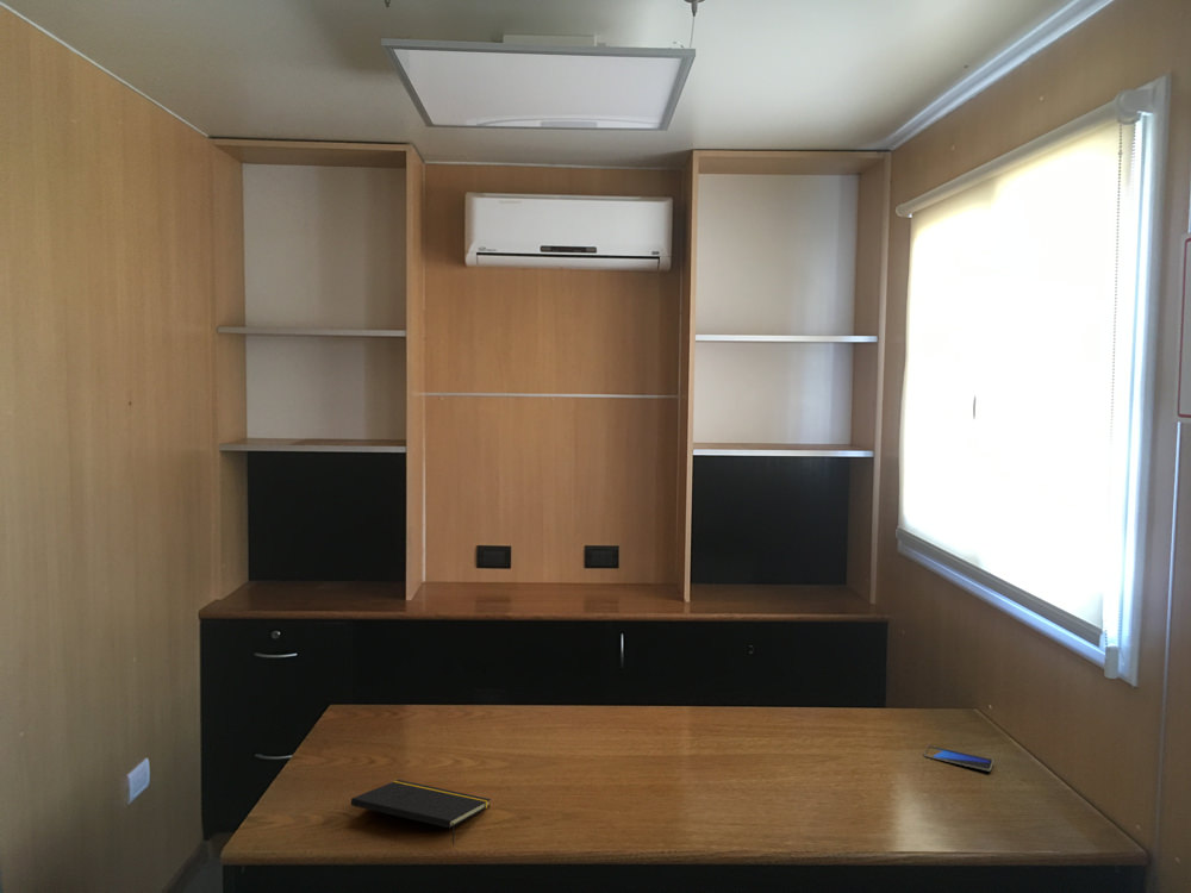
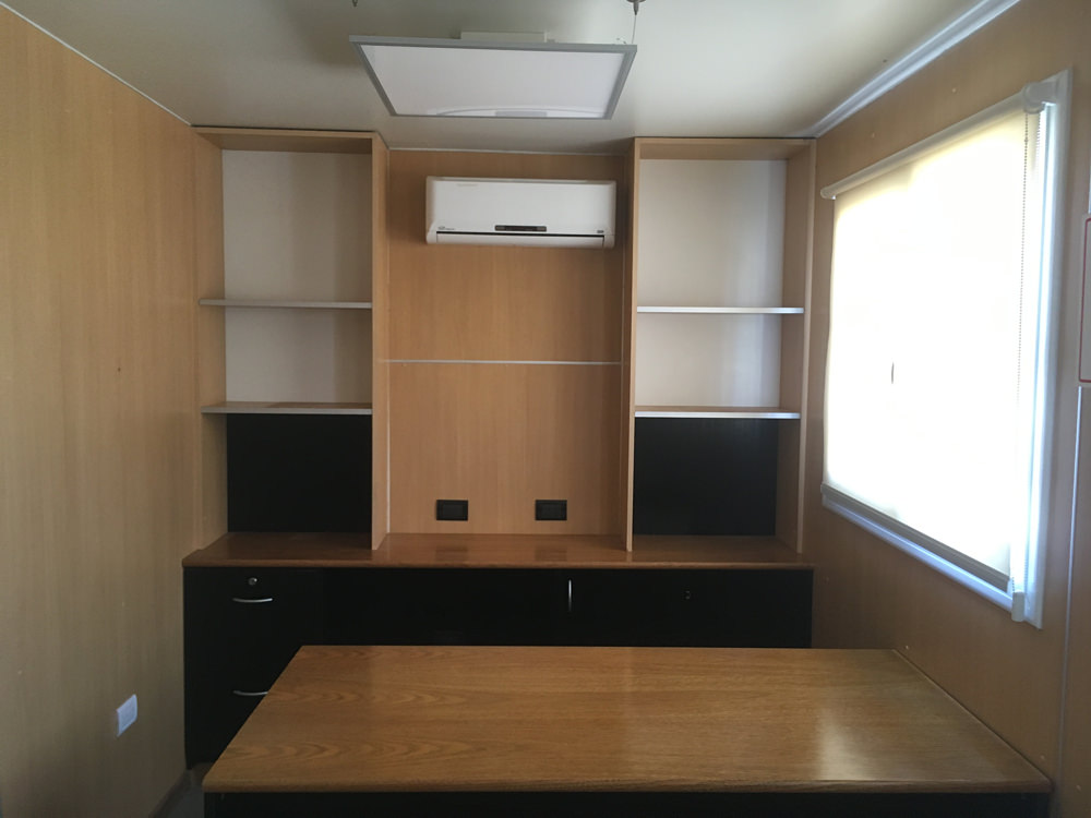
- notepad (422, 801)
- smartphone (958, 757)
